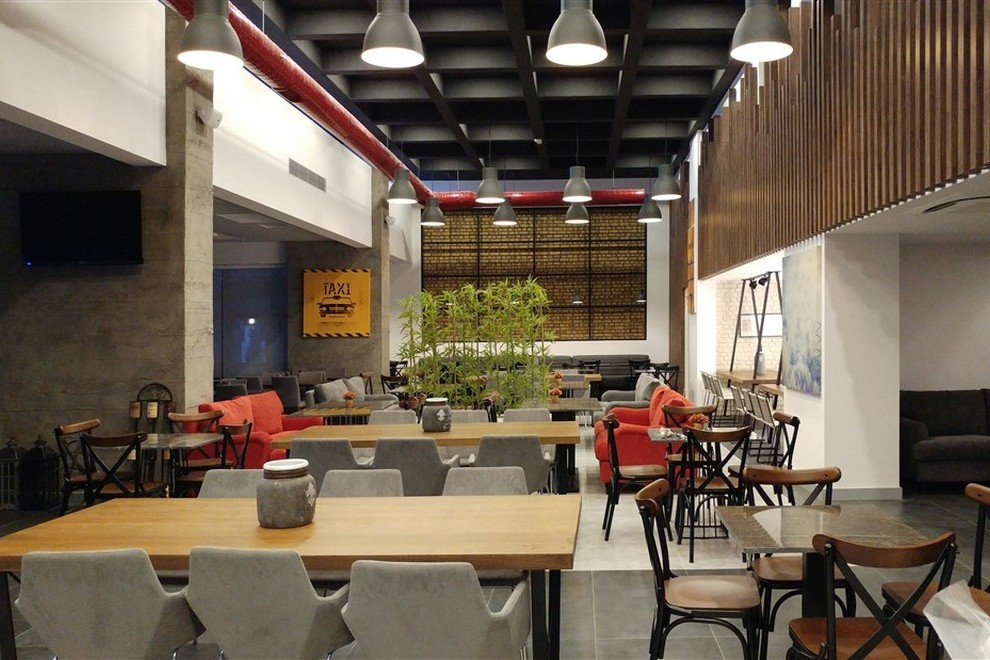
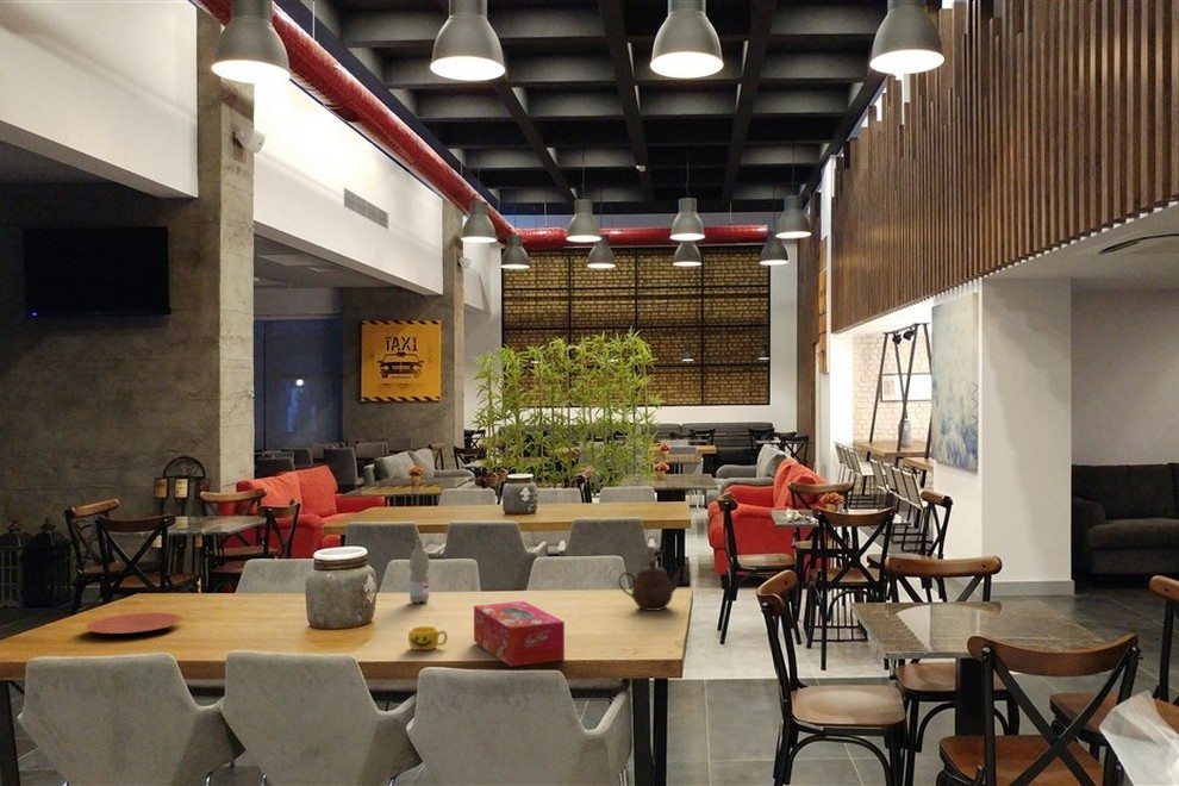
+ teapot (649, 584)
+ water bottle (420, 569)
+ plate (135, 625)
+ tissue box (517, 631)
+ cup (428, 638)
